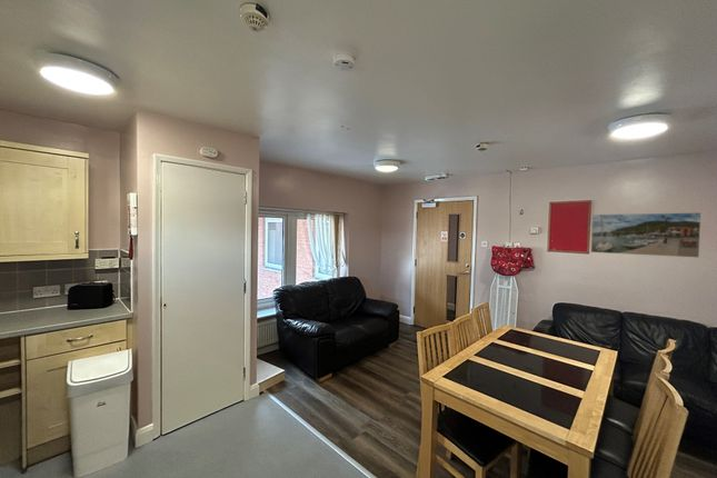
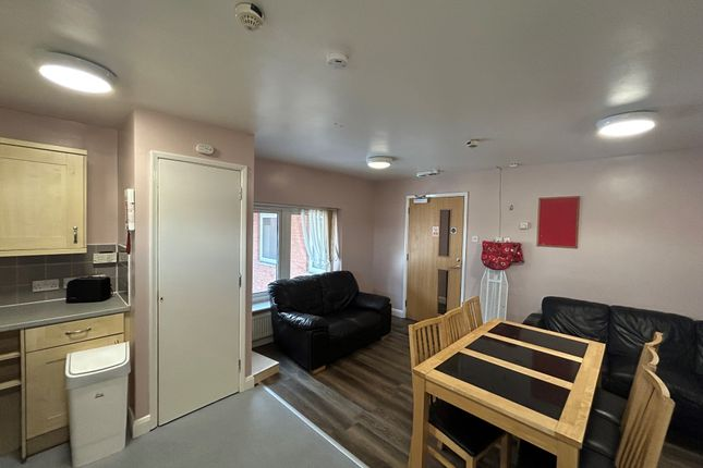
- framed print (640, 233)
